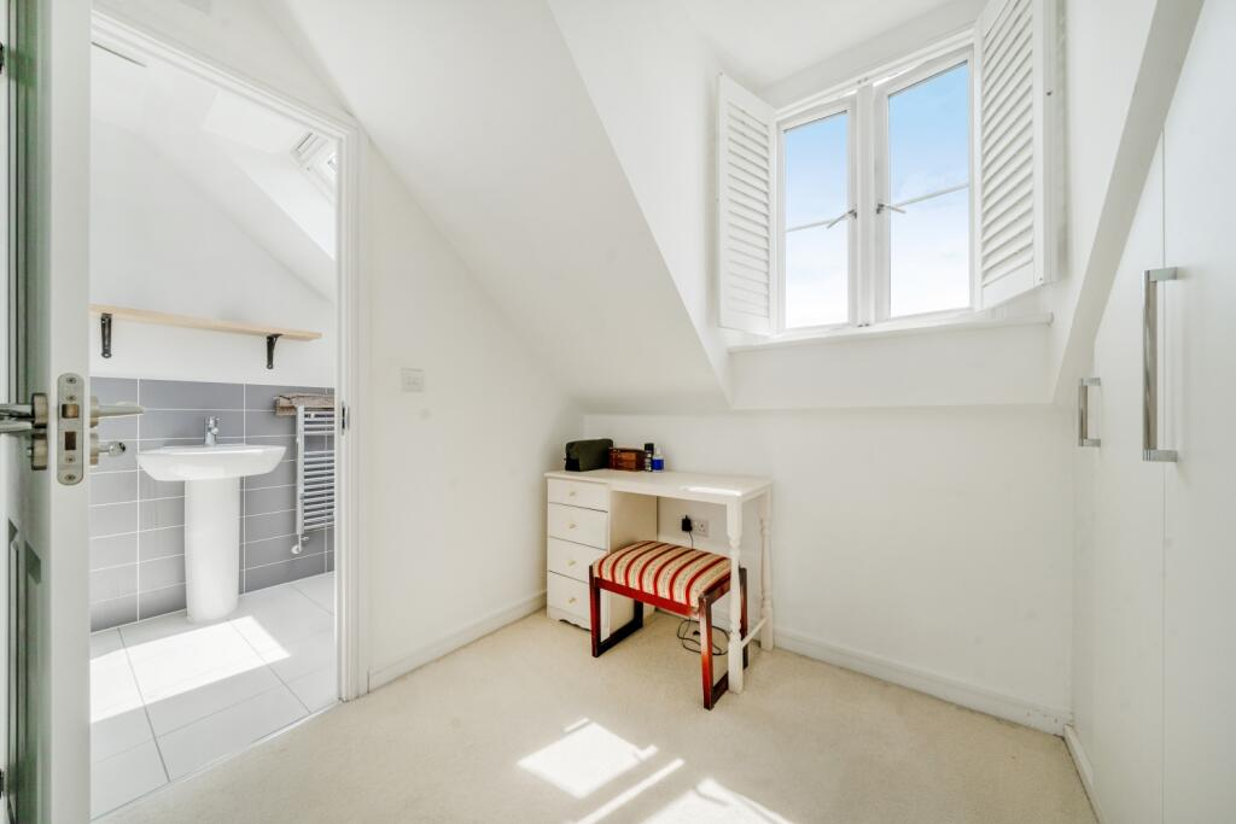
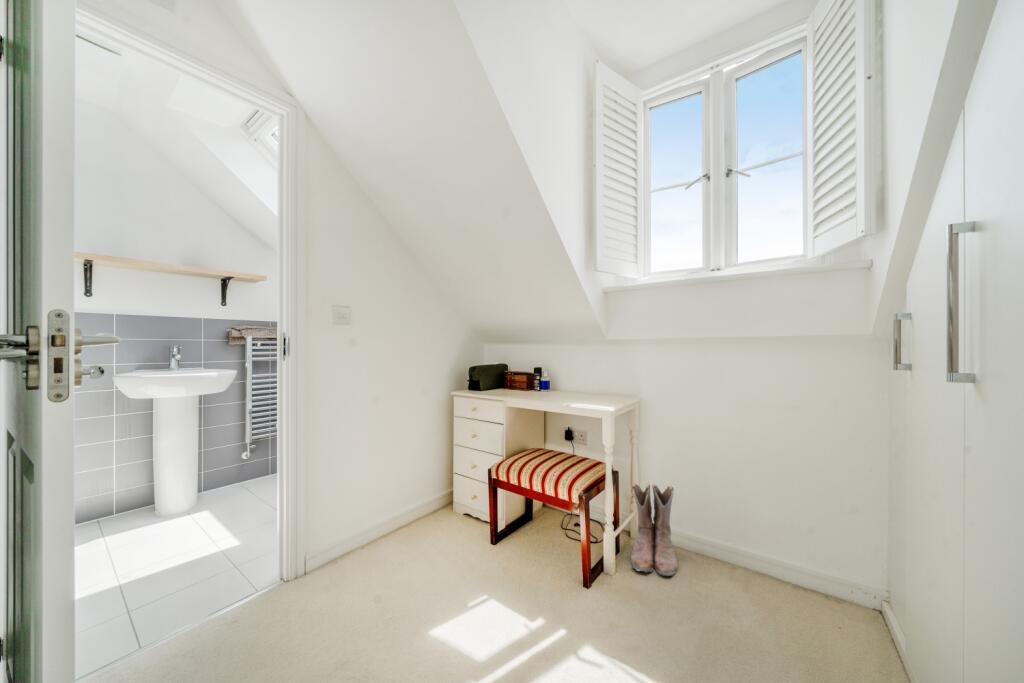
+ boots (653, 523)
